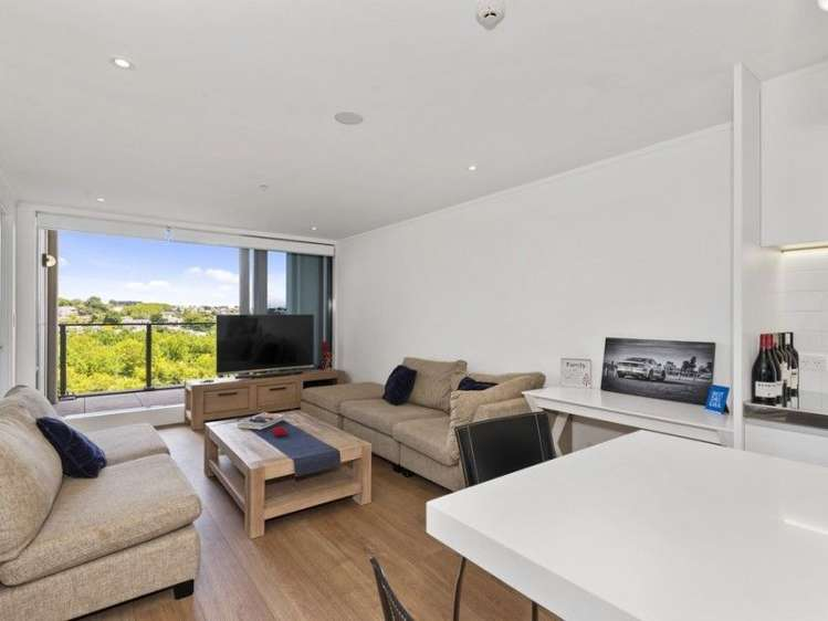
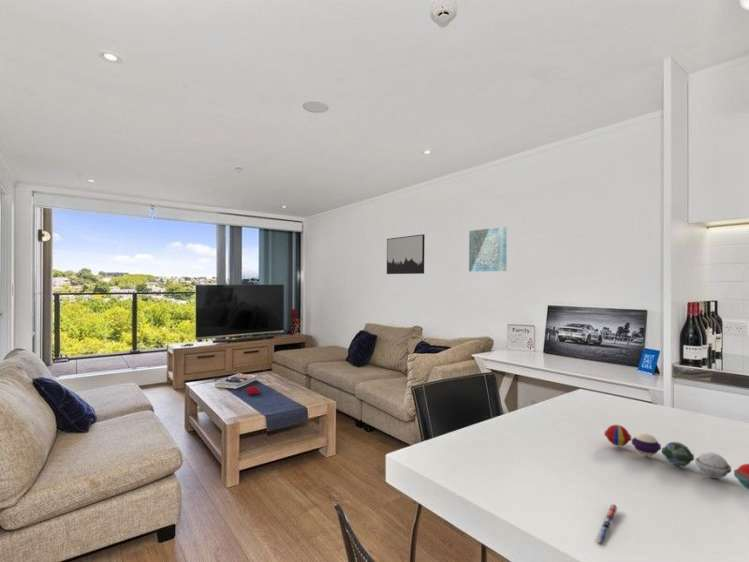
+ wall art (487, 250)
+ decorative ball (677, 453)
+ pen (607, 522)
+ wall art (404, 255)
